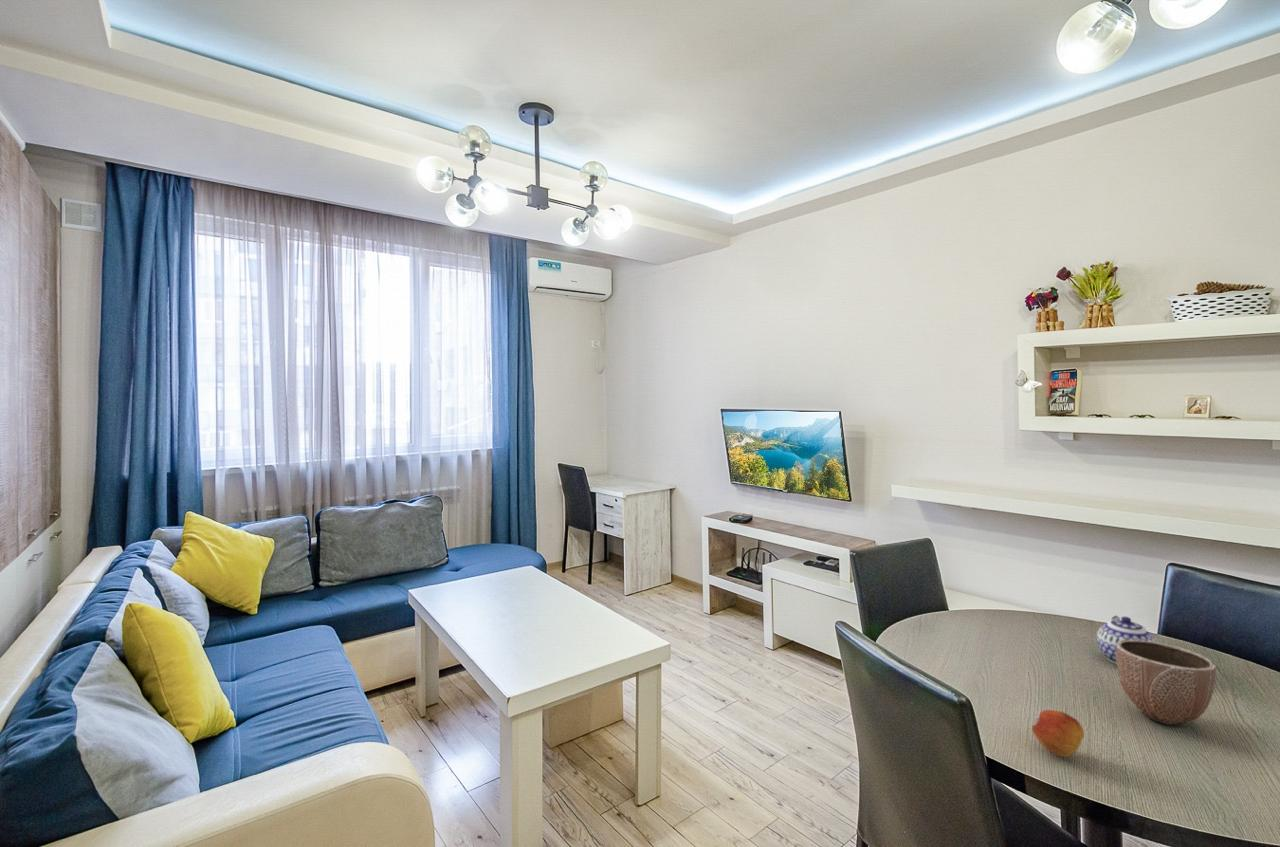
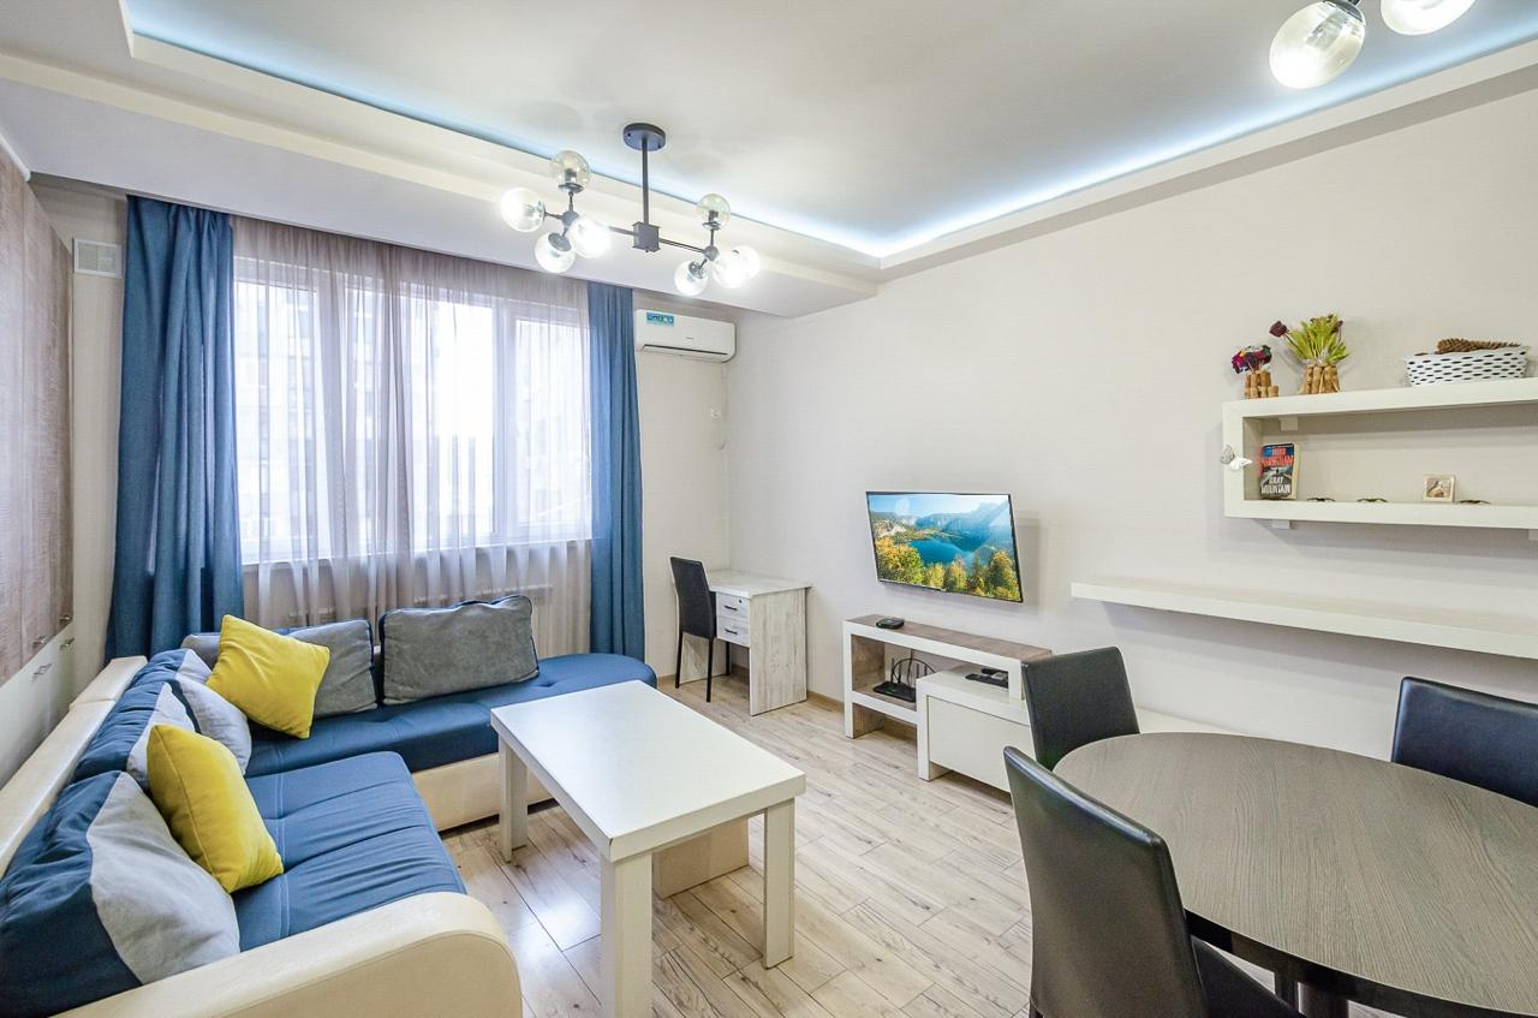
- fruit (1057, 732)
- decorative bowl (1163, 685)
- teapot (1126, 639)
